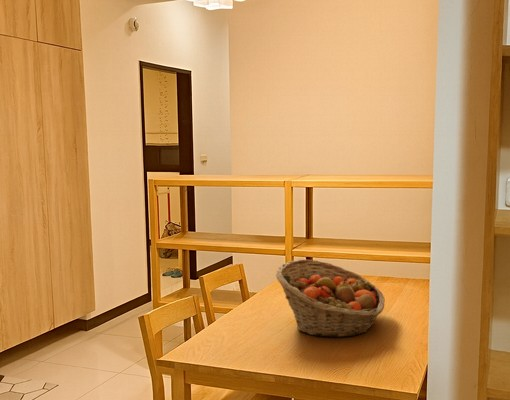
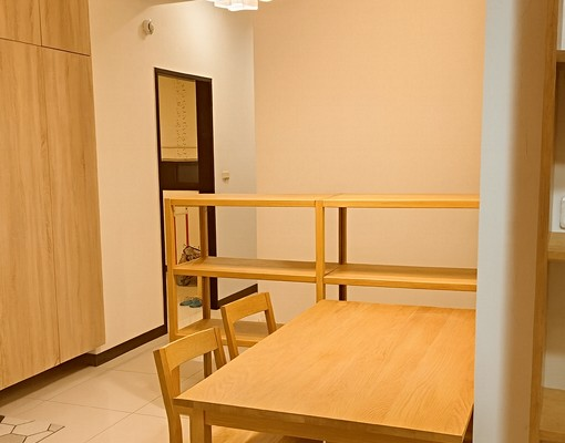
- fruit basket (330, 295)
